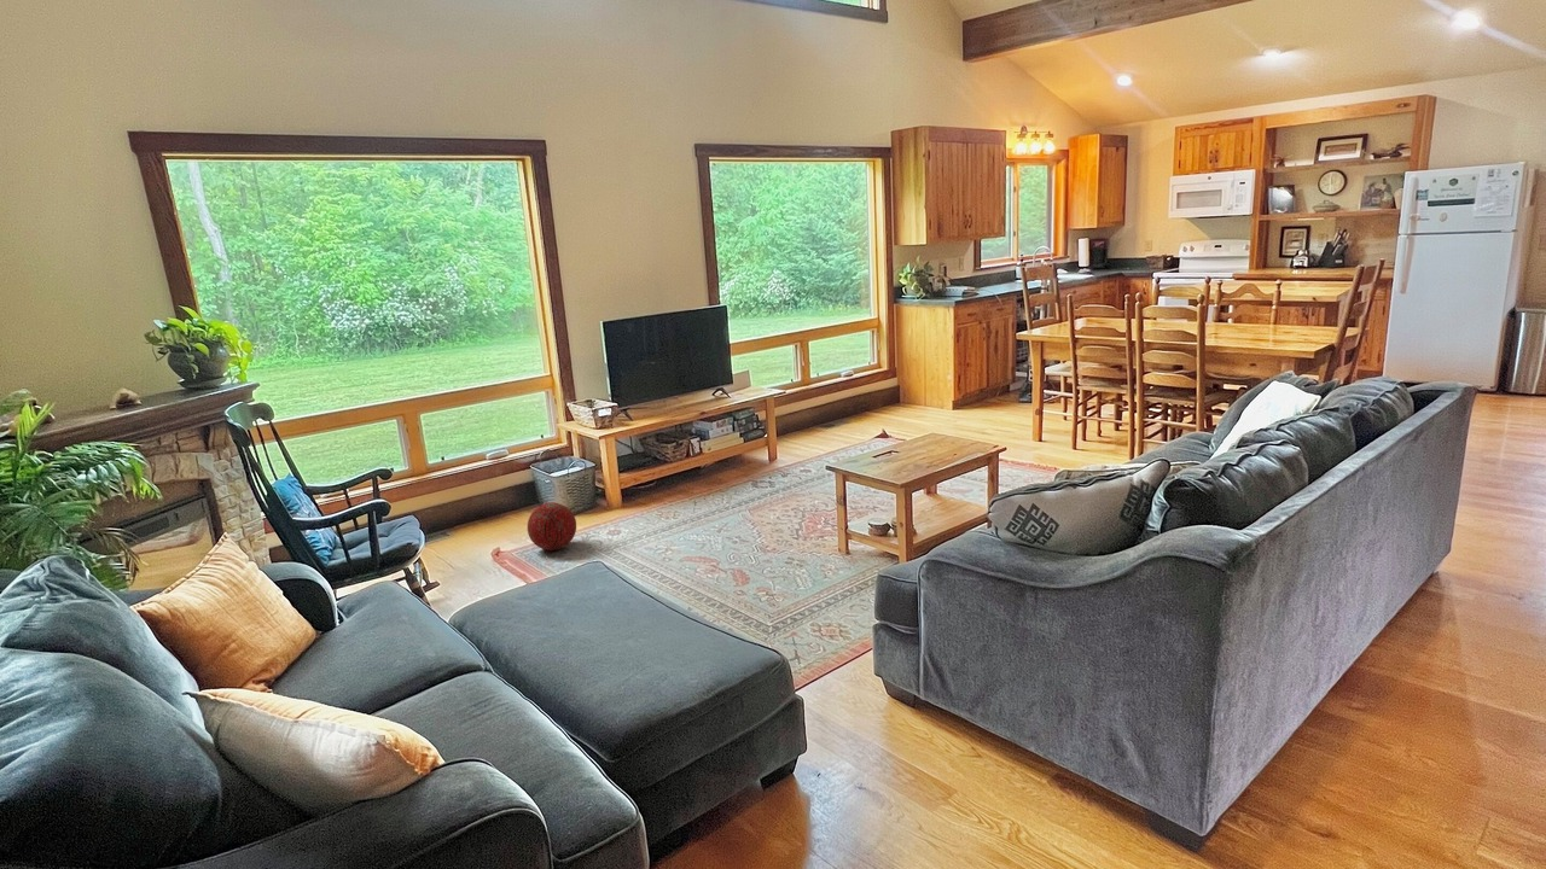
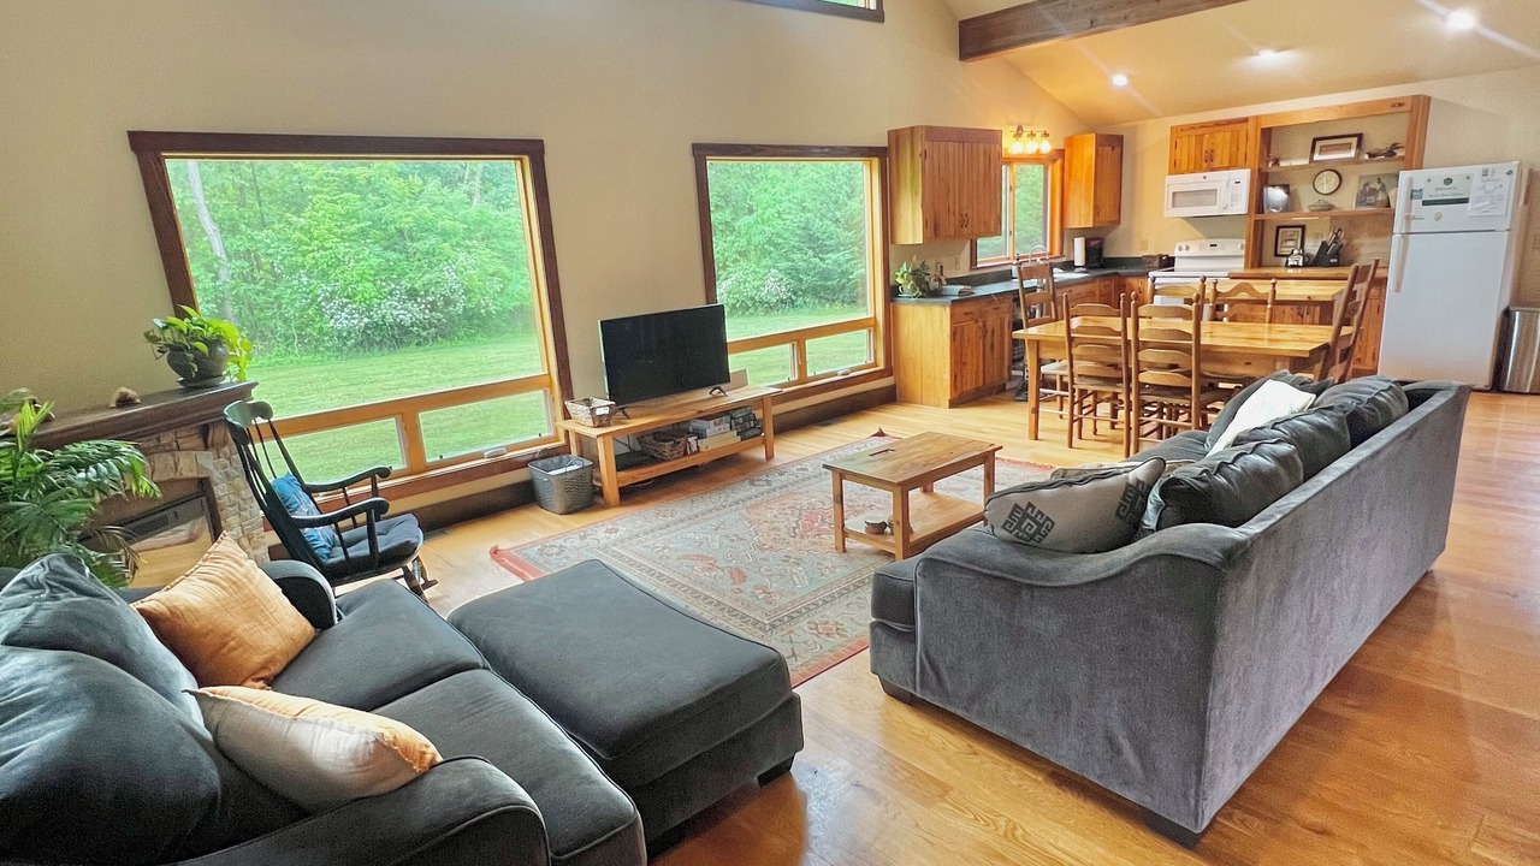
- ball (552, 526)
